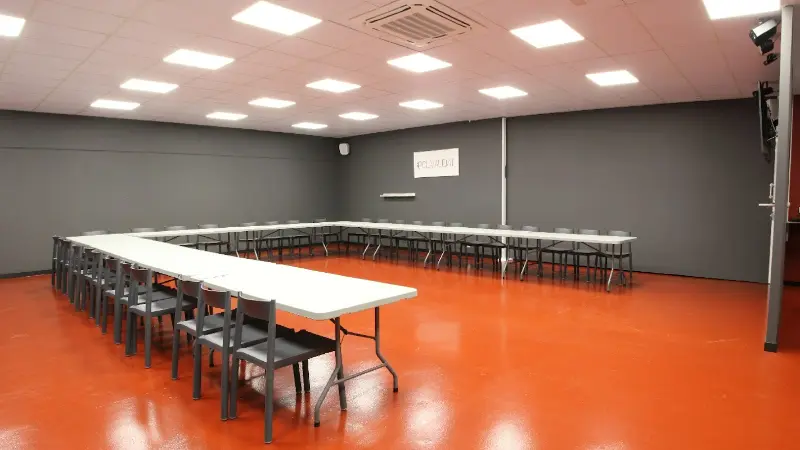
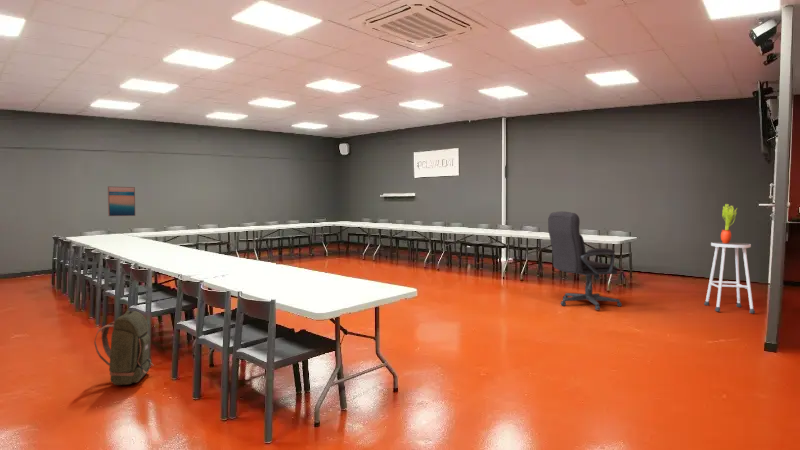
+ chair (585, 258)
+ stool (727, 281)
+ potted plant (729, 223)
+ wall art (121, 201)
+ backpack (124, 346)
